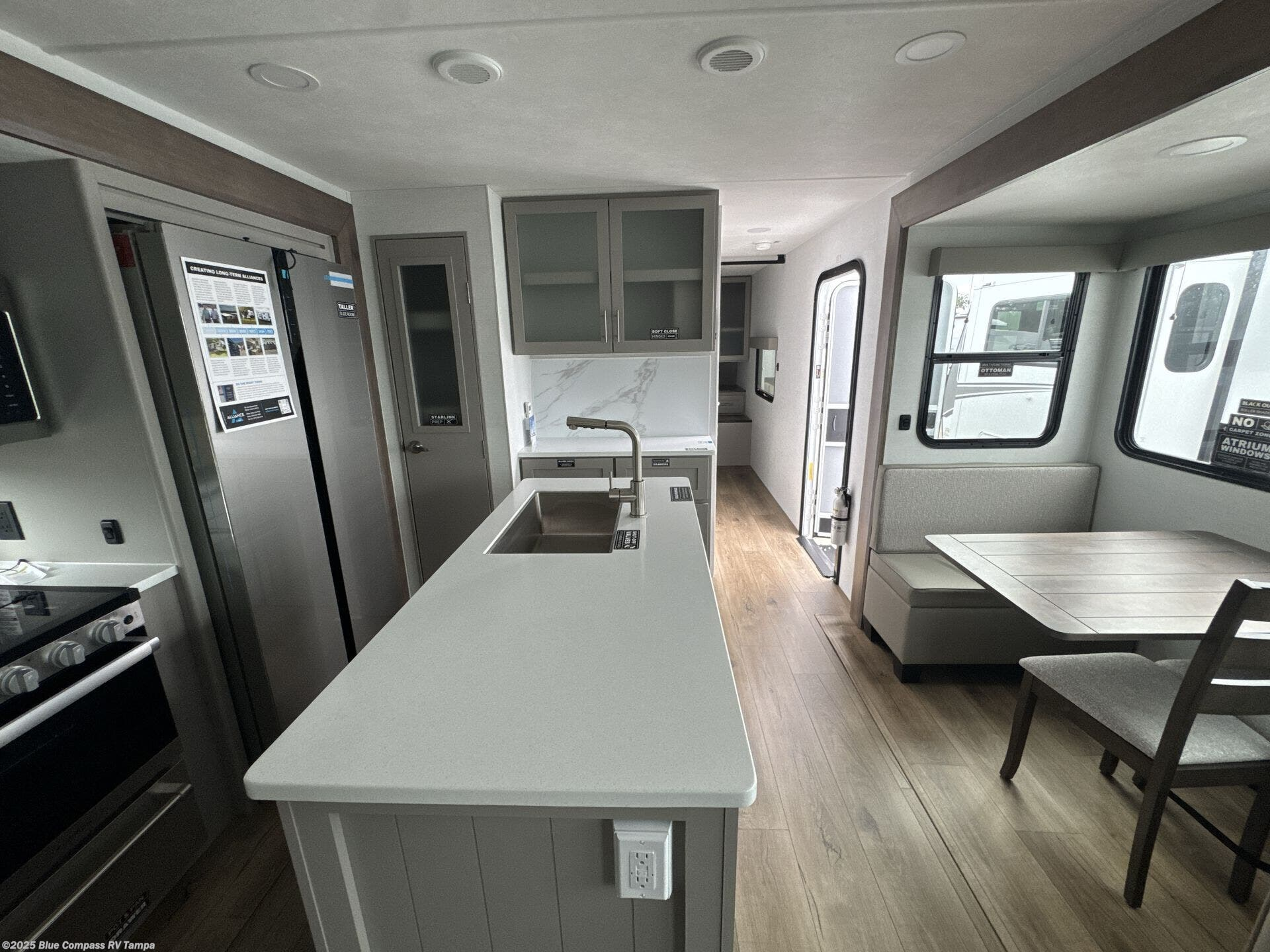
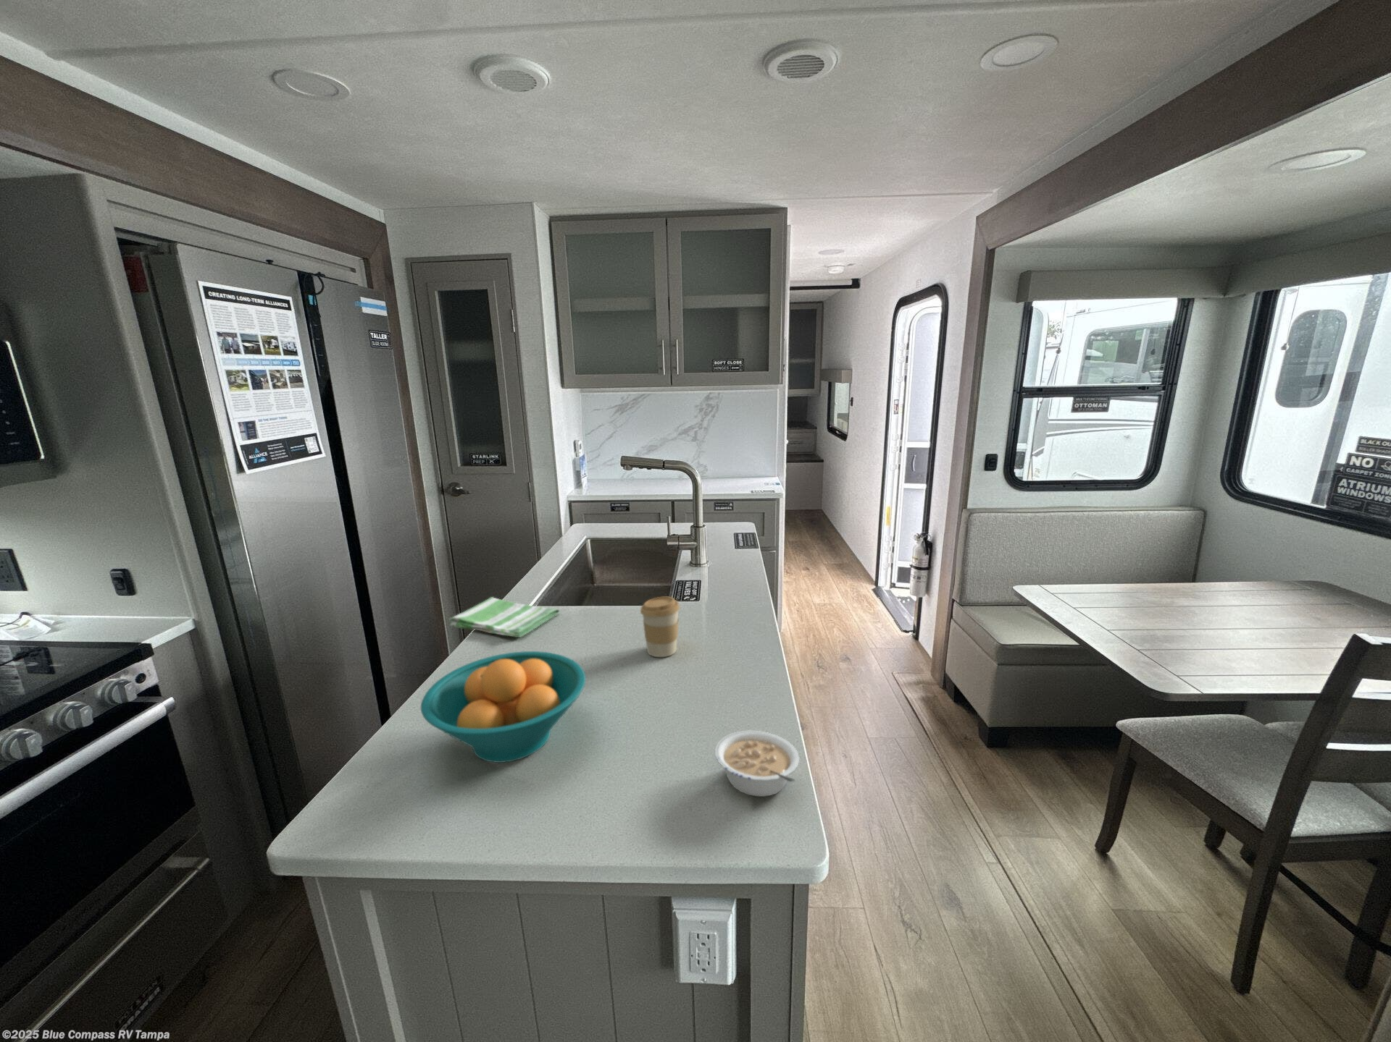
+ coffee cup (660, 625)
+ legume (759, 764)
+ dish towel (504, 616)
+ fruit bowl (508, 702)
